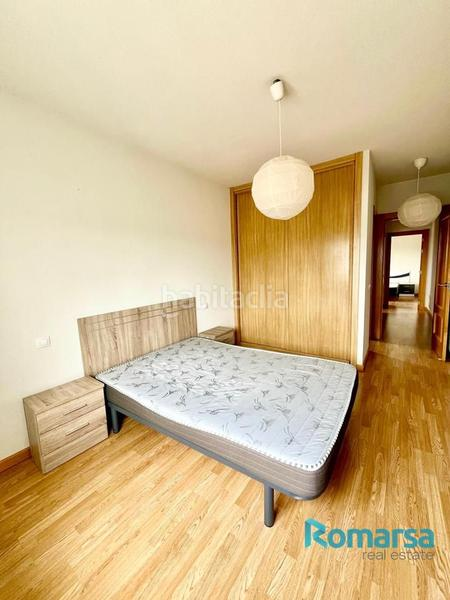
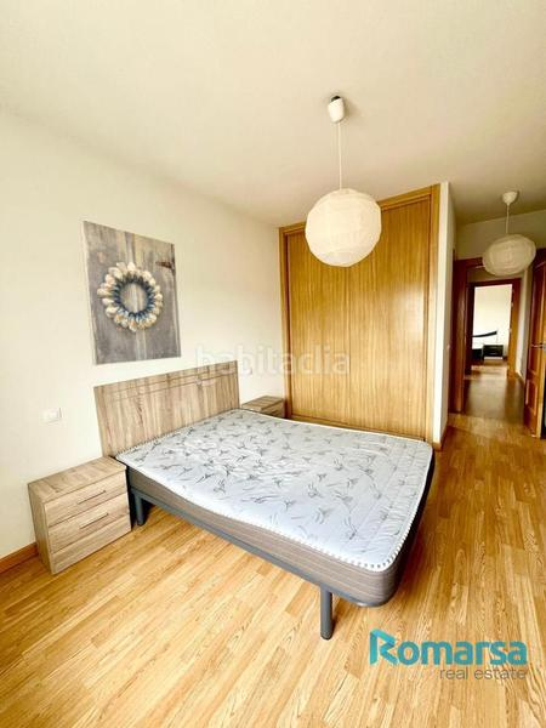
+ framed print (137, 297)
